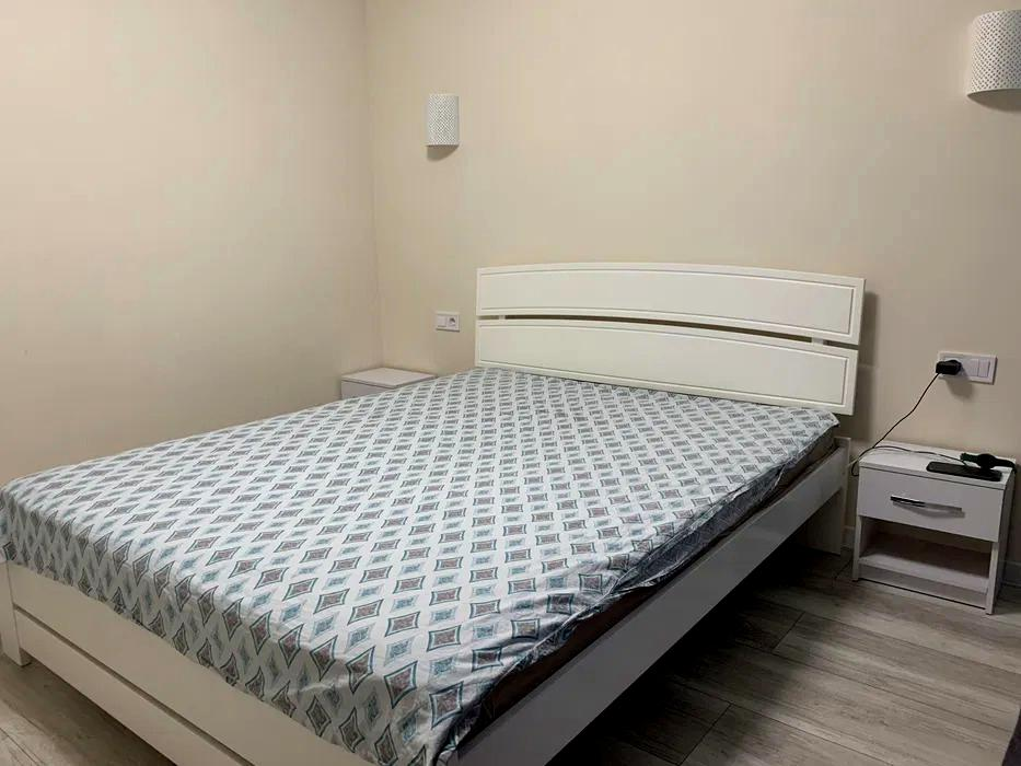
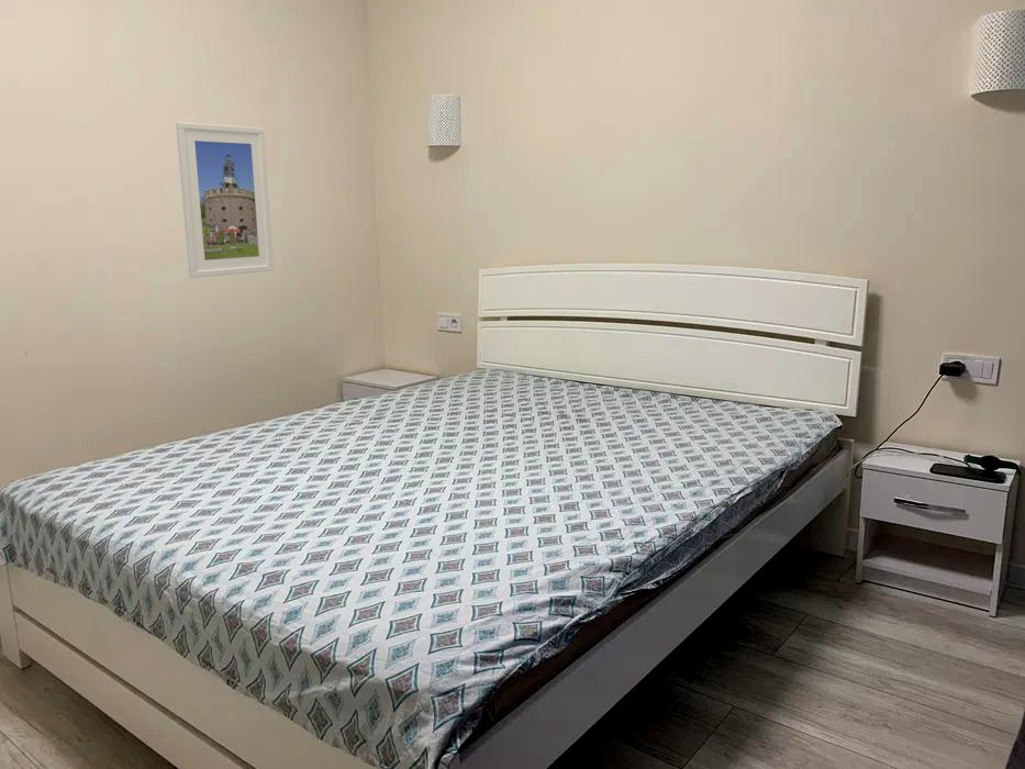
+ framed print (227, 201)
